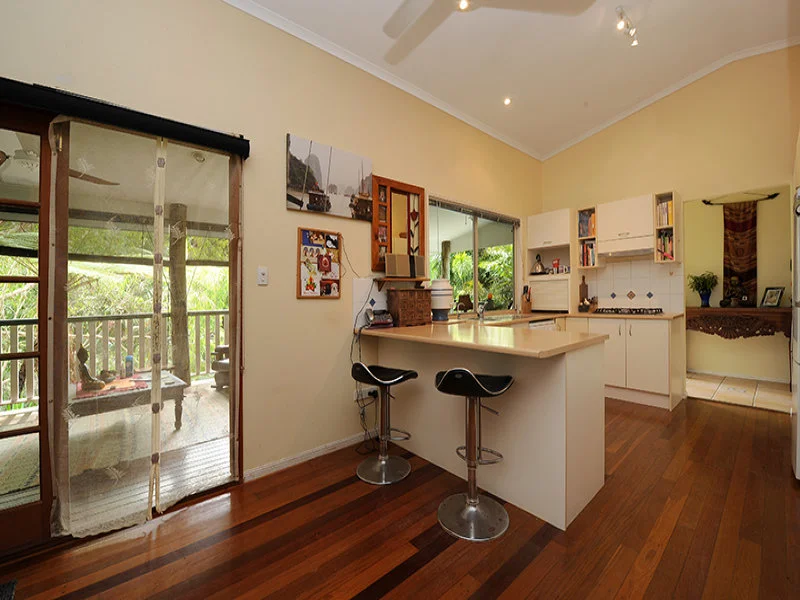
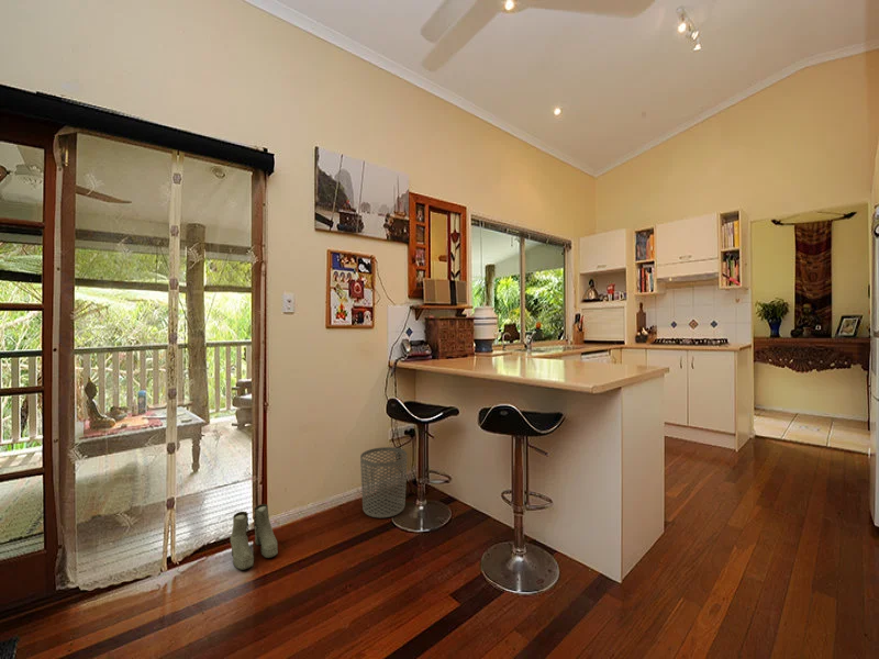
+ boots (255, 533)
+ waste bin (383, 481)
